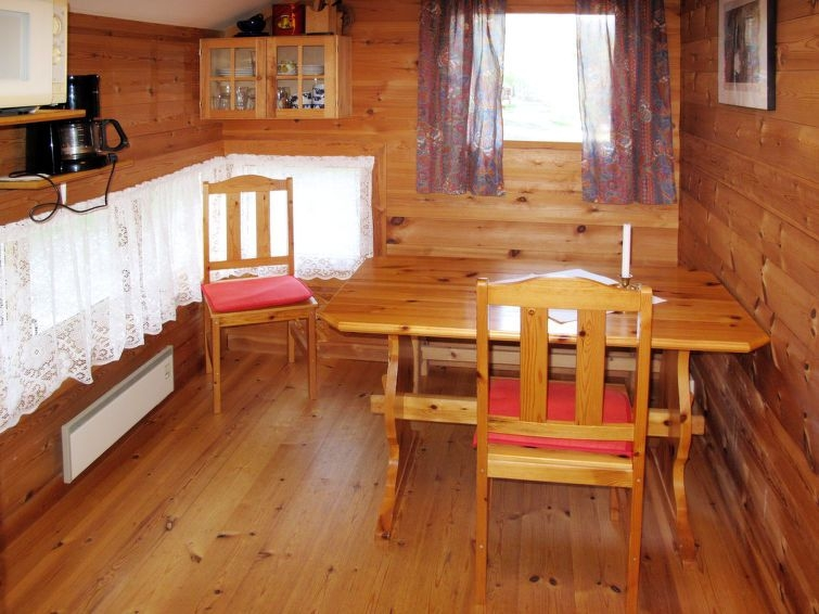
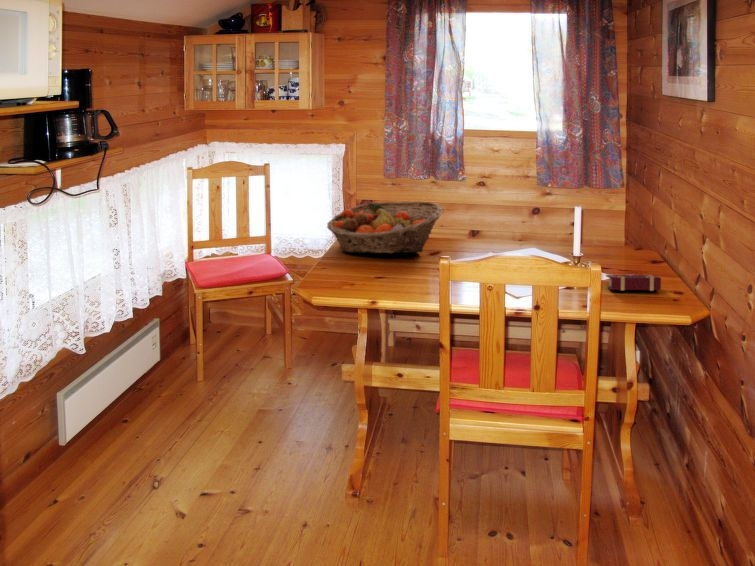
+ fruit basket (384, 226)
+ book (632, 281)
